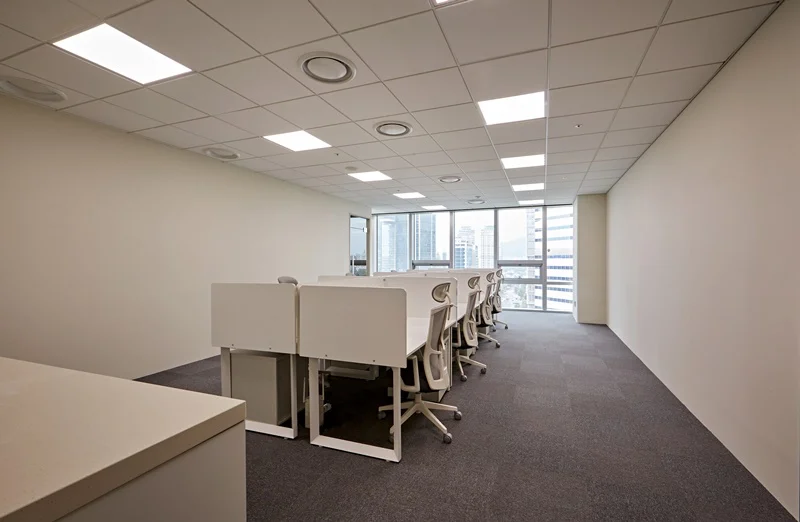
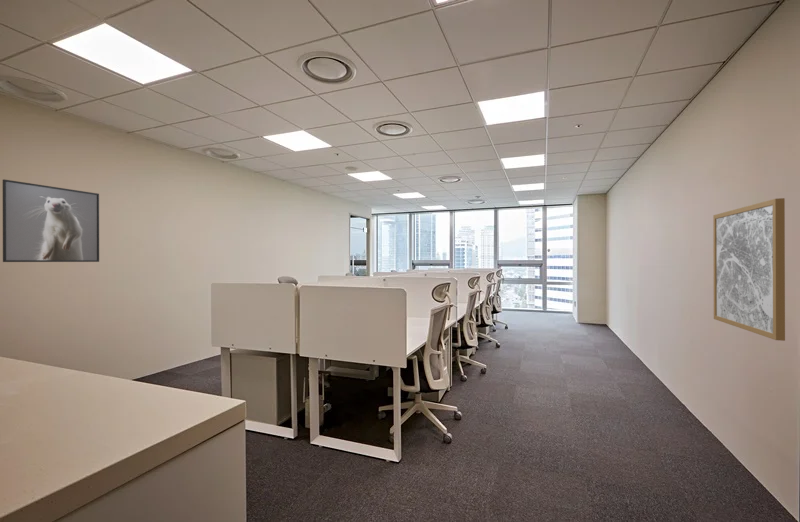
+ wall art (743, 268)
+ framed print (55, 224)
